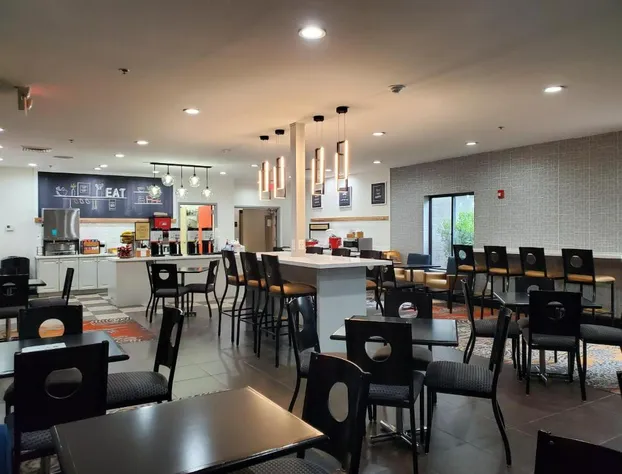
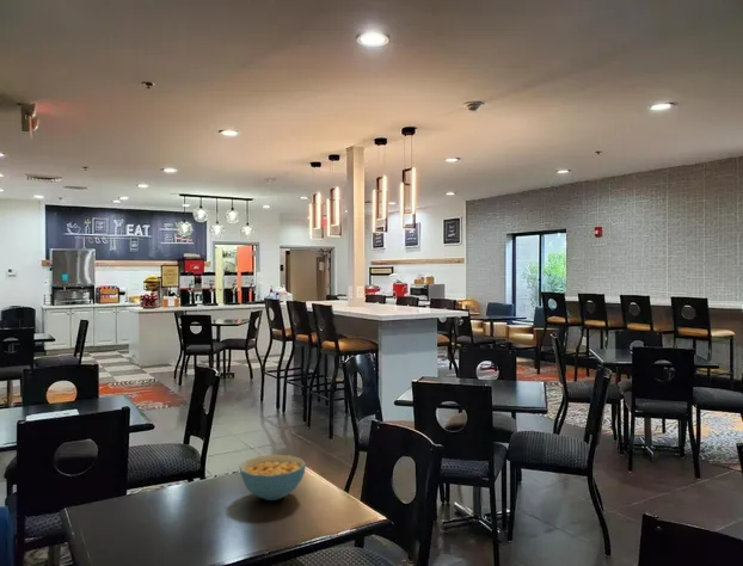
+ cereal bowl (272, 480)
